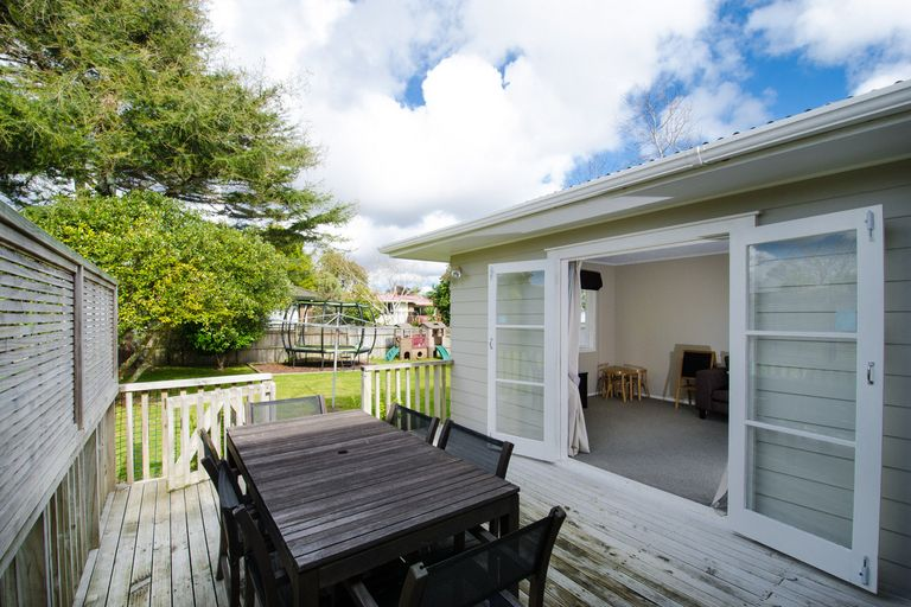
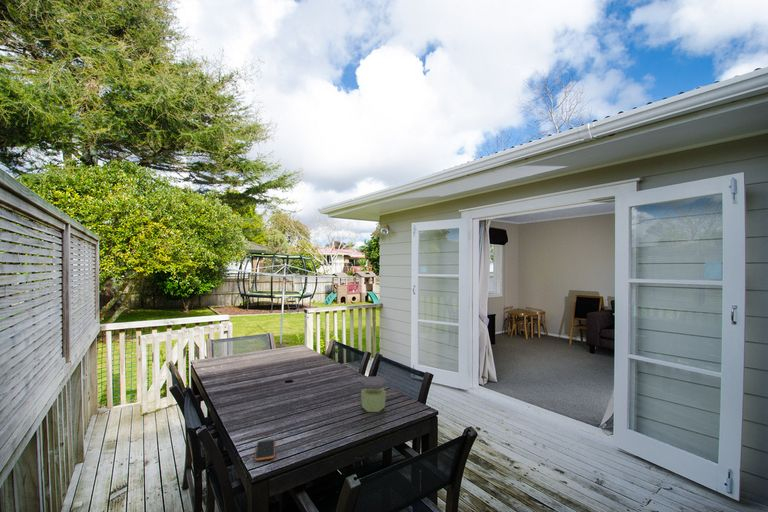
+ jar (373, 394)
+ smartphone (265, 449)
